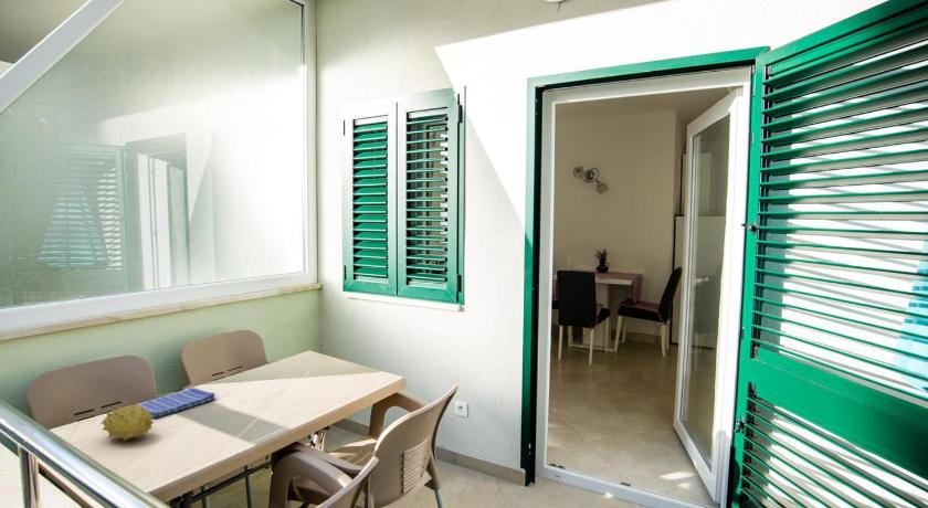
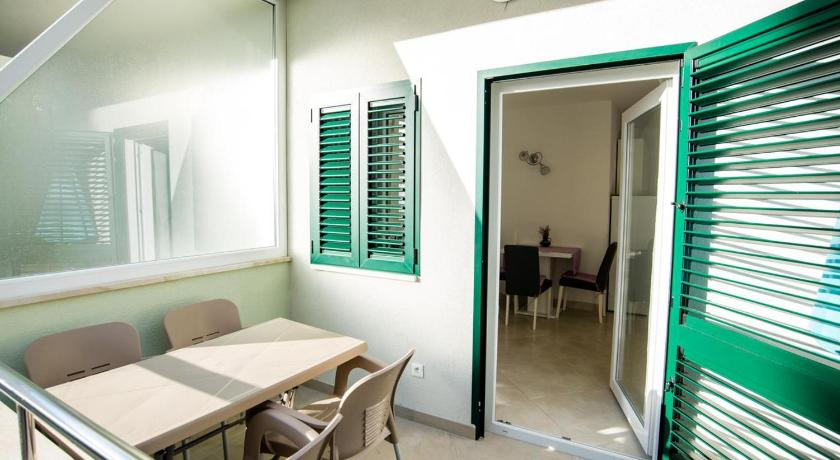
- fruit (127, 421)
- dish towel (175, 400)
